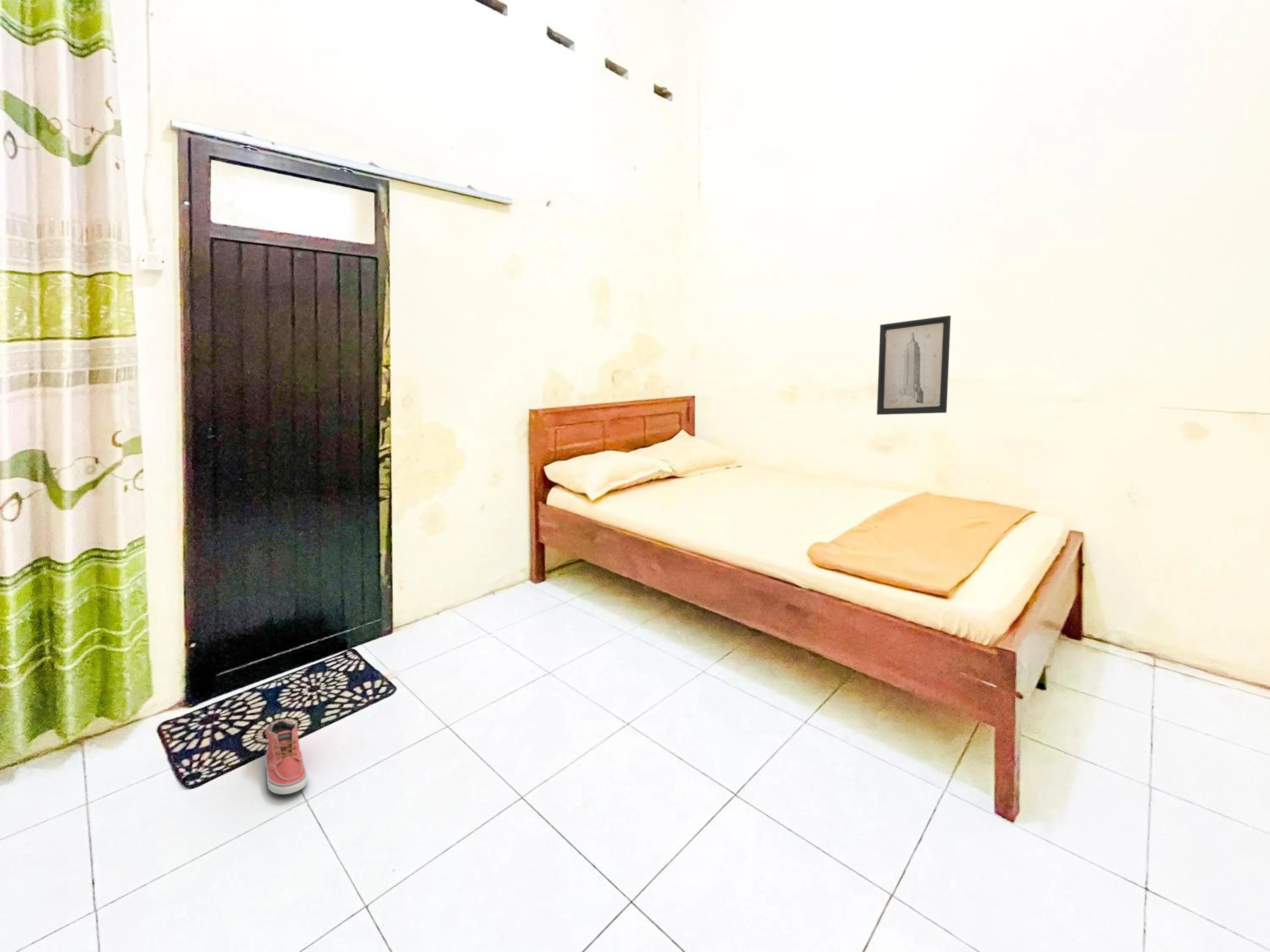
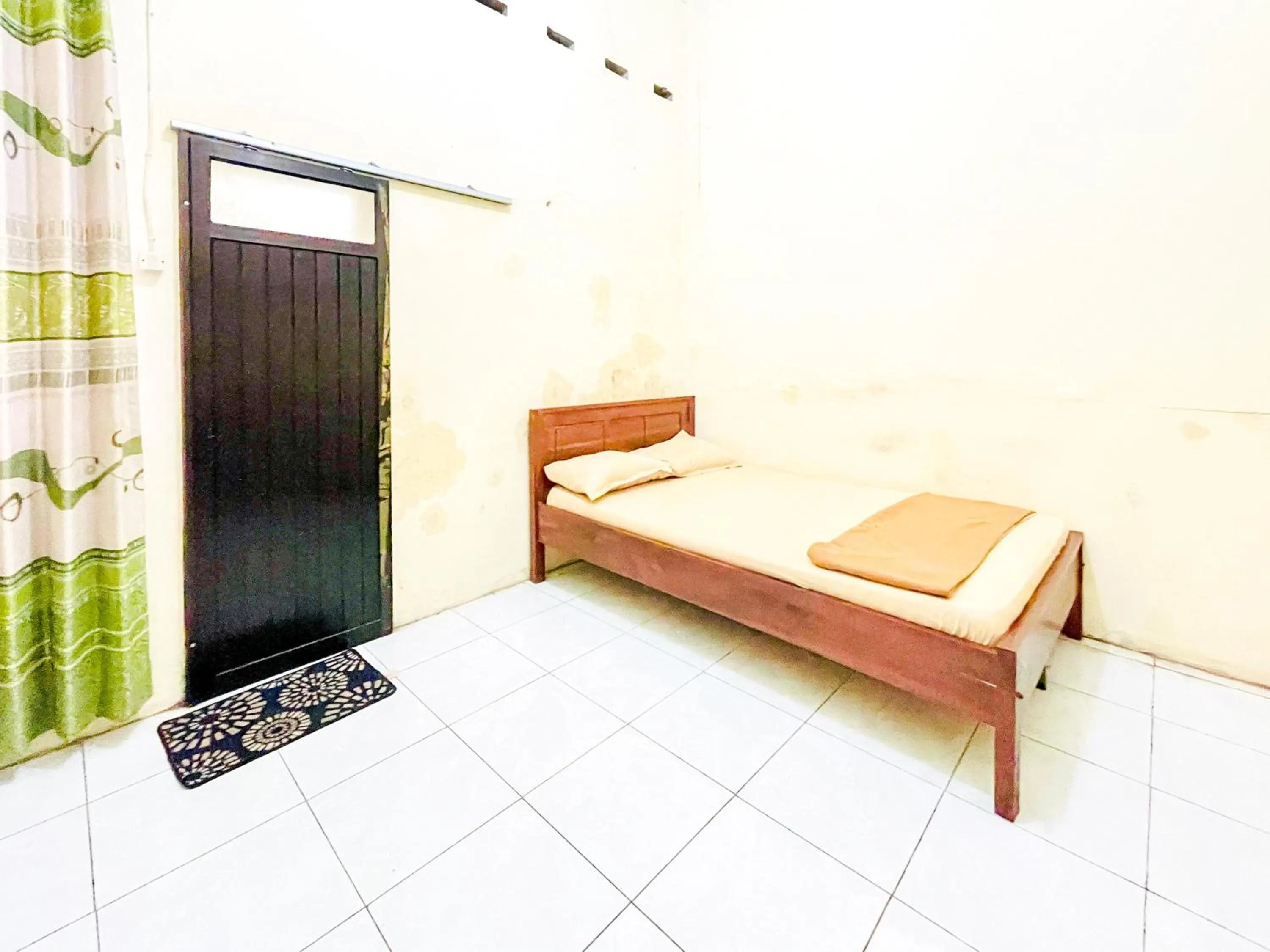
- wall art (912, 367)
- shoe (283, 754)
